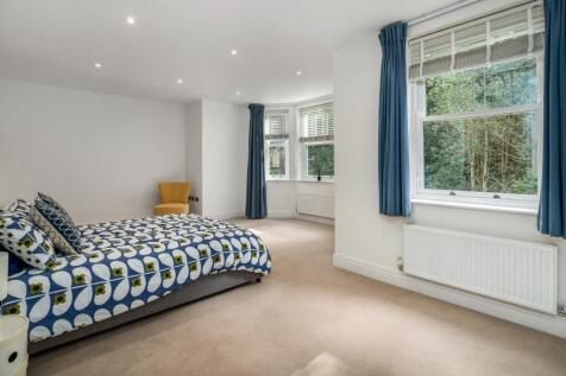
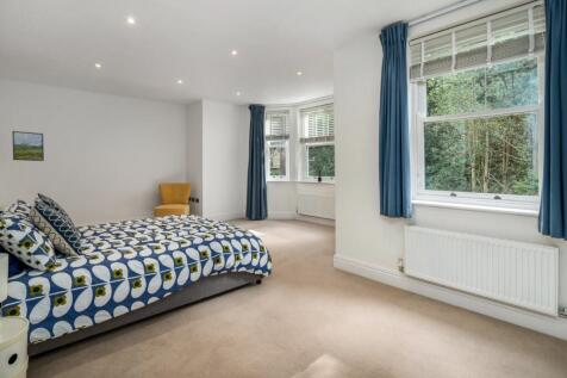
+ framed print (27, 145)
